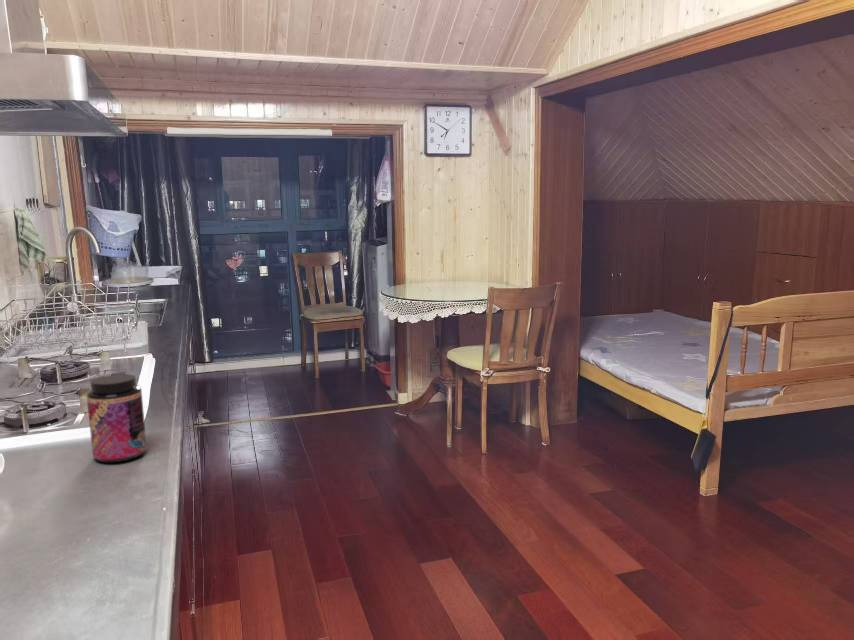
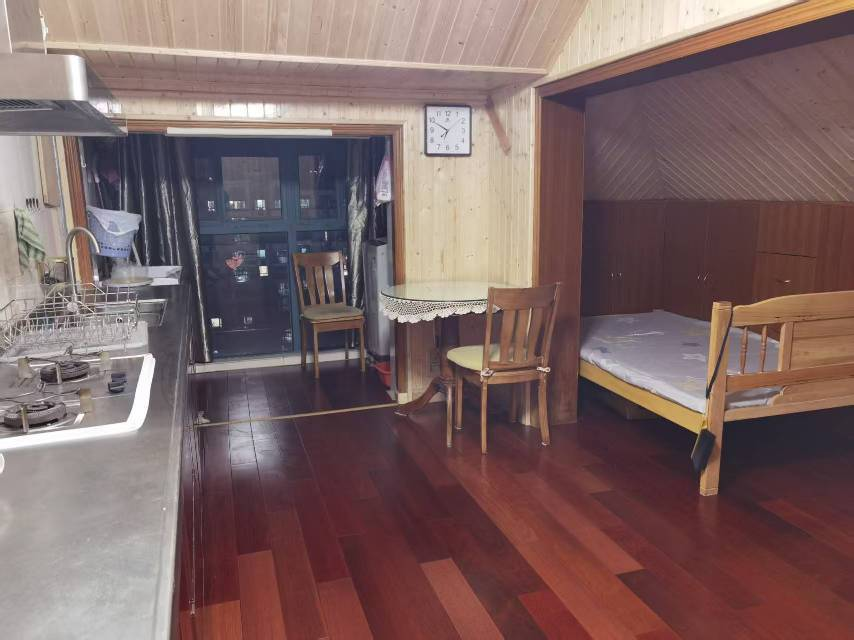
- jar (116, 417)
